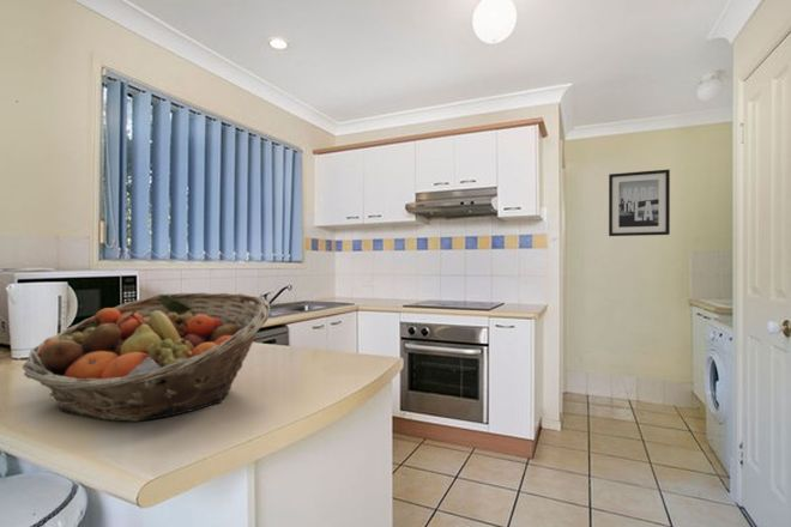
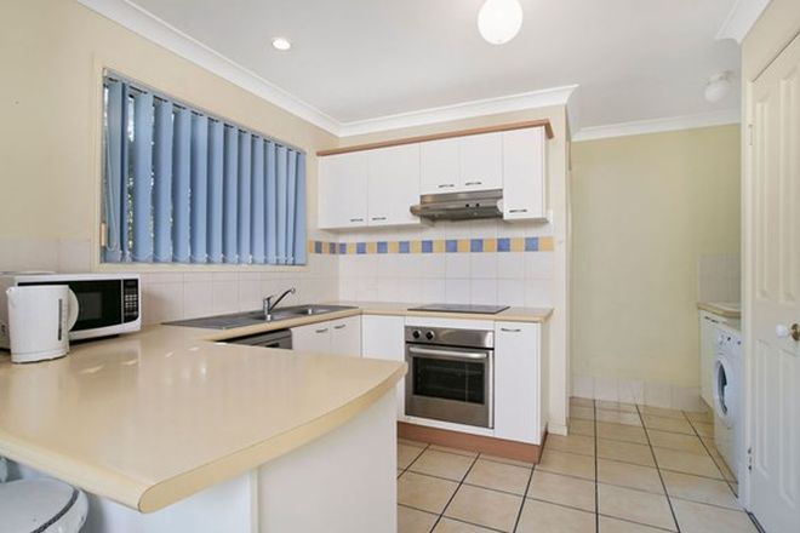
- wall art (638, 204)
- fruit basket (158, 345)
